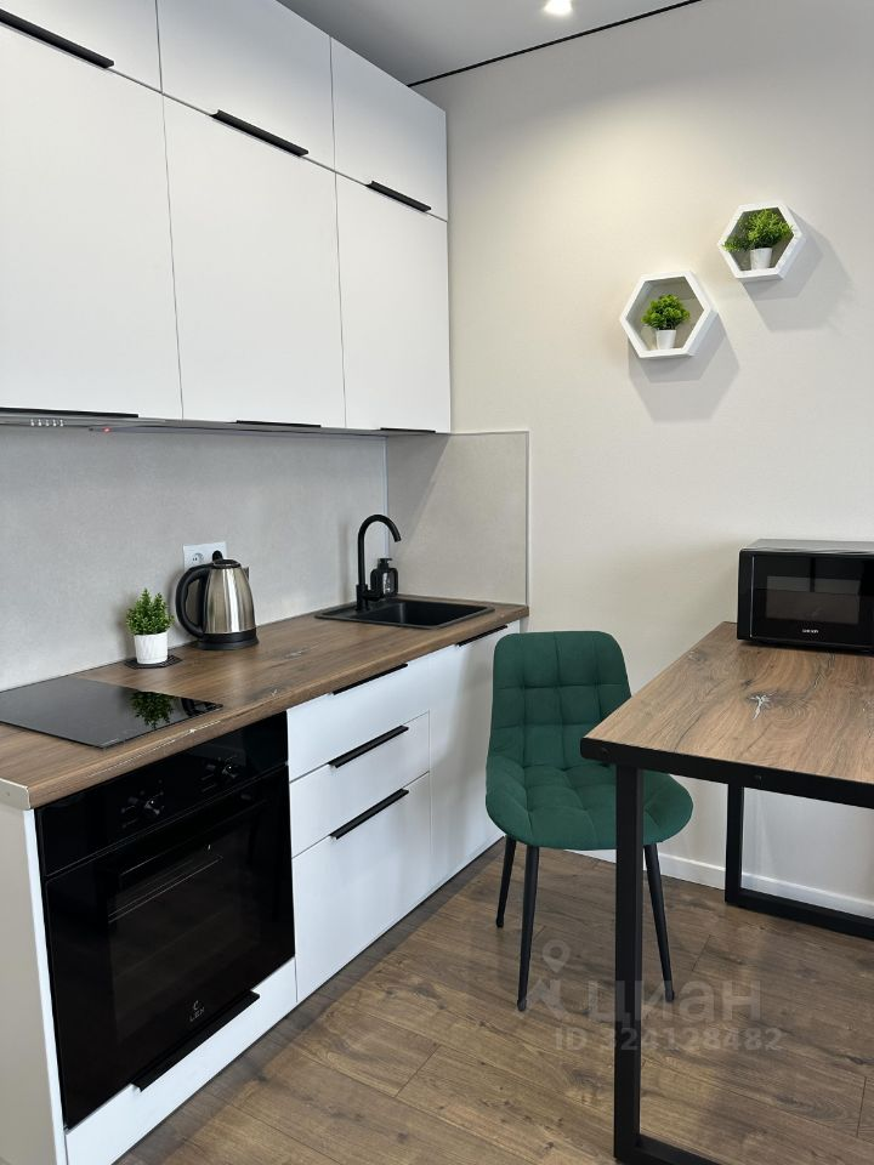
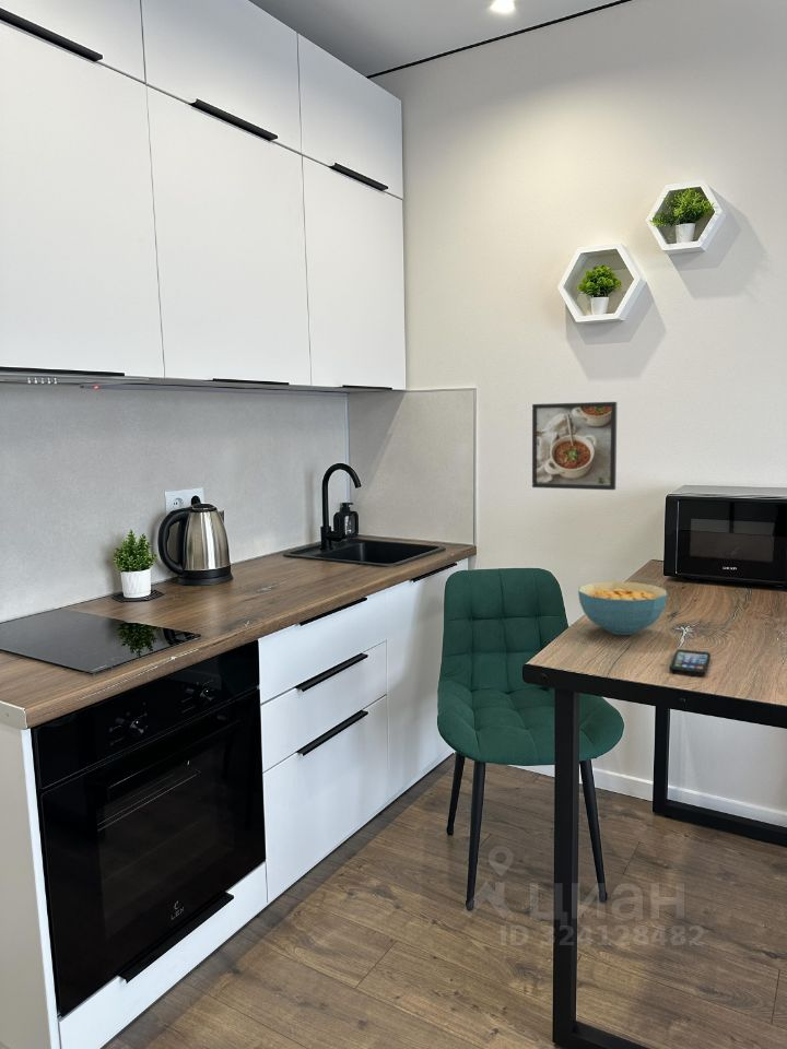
+ cereal bowl (621, 611)
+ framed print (573, 446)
+ smartphone (690, 662)
